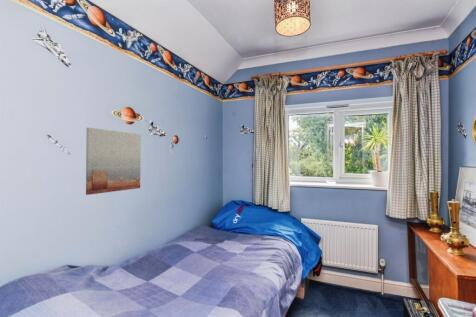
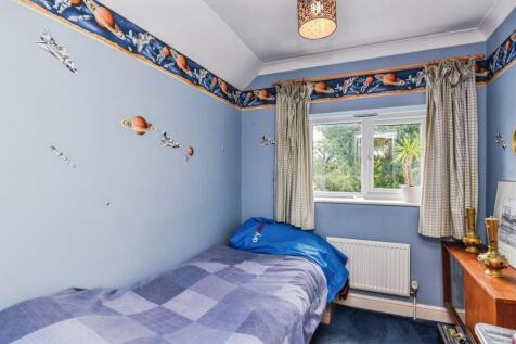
- wall art (116, 161)
